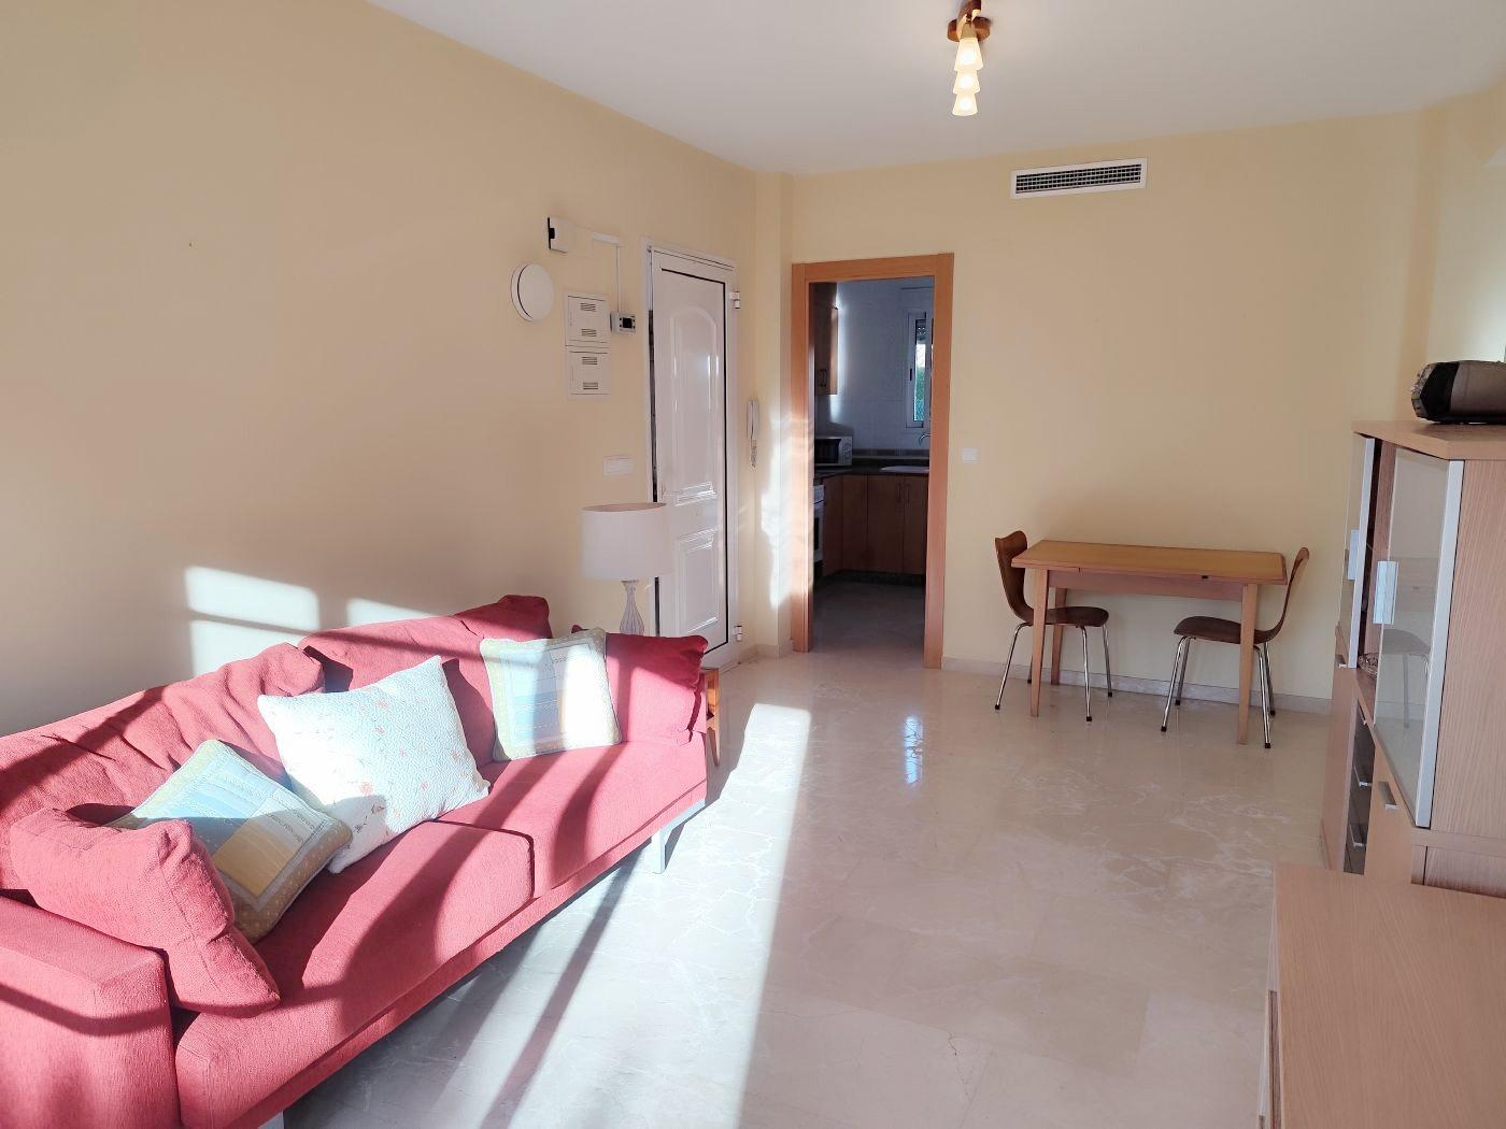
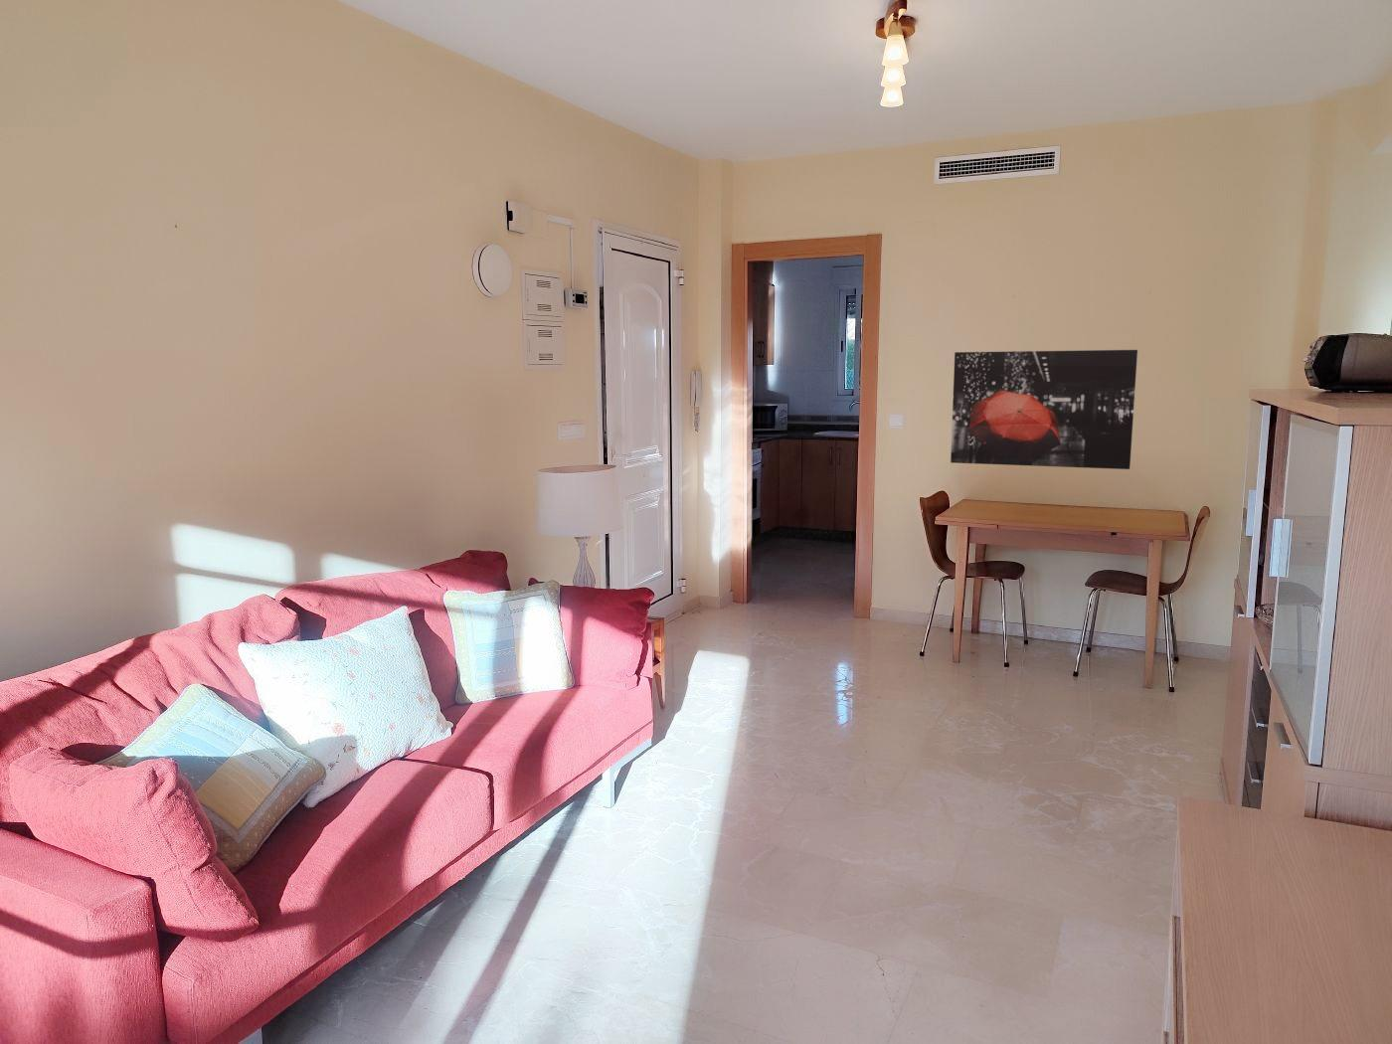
+ wall art (1039, 409)
